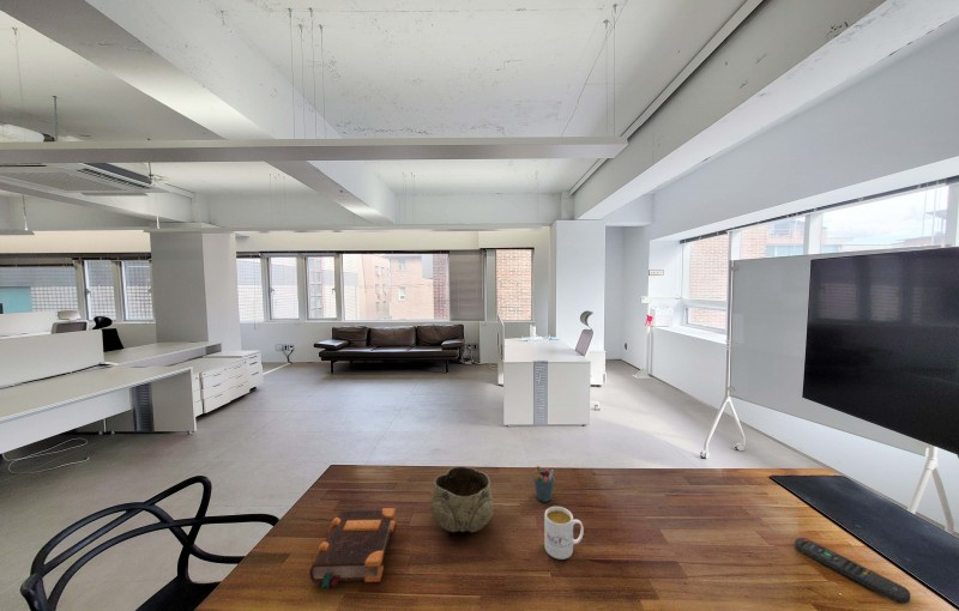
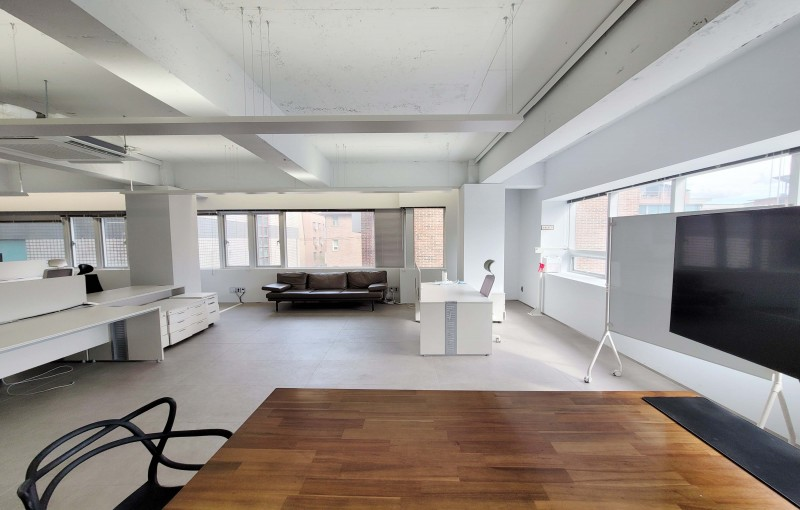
- remote control (846, 567)
- bible (355, 544)
- decorative bowl (463, 501)
- pen holder (543, 480)
- mug (563, 532)
